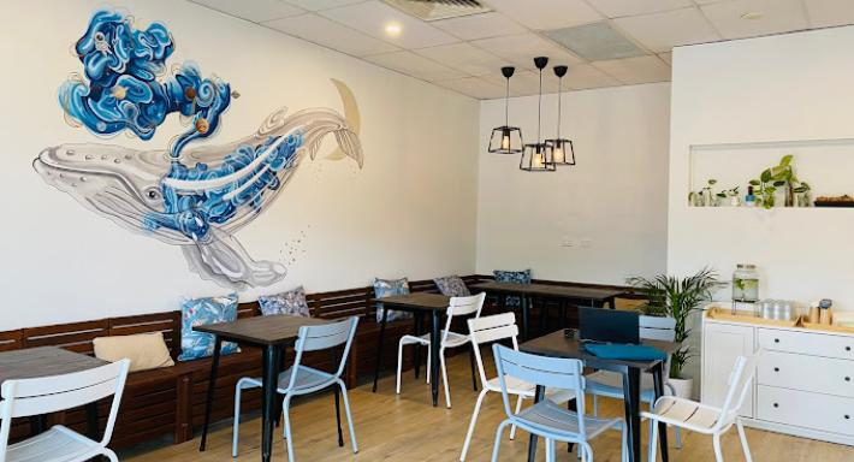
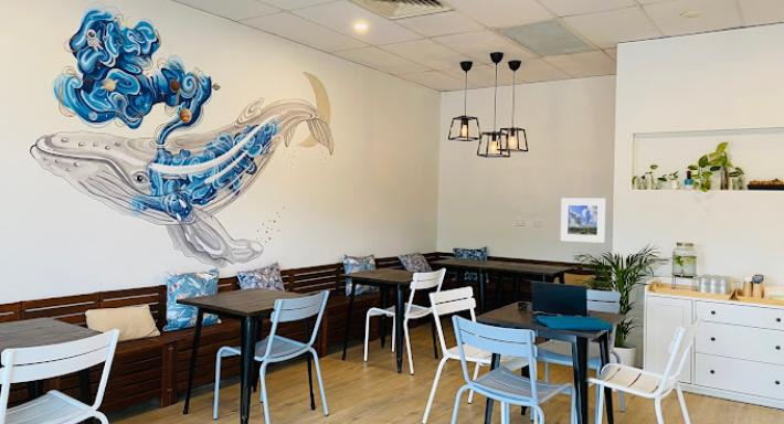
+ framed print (582, 220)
